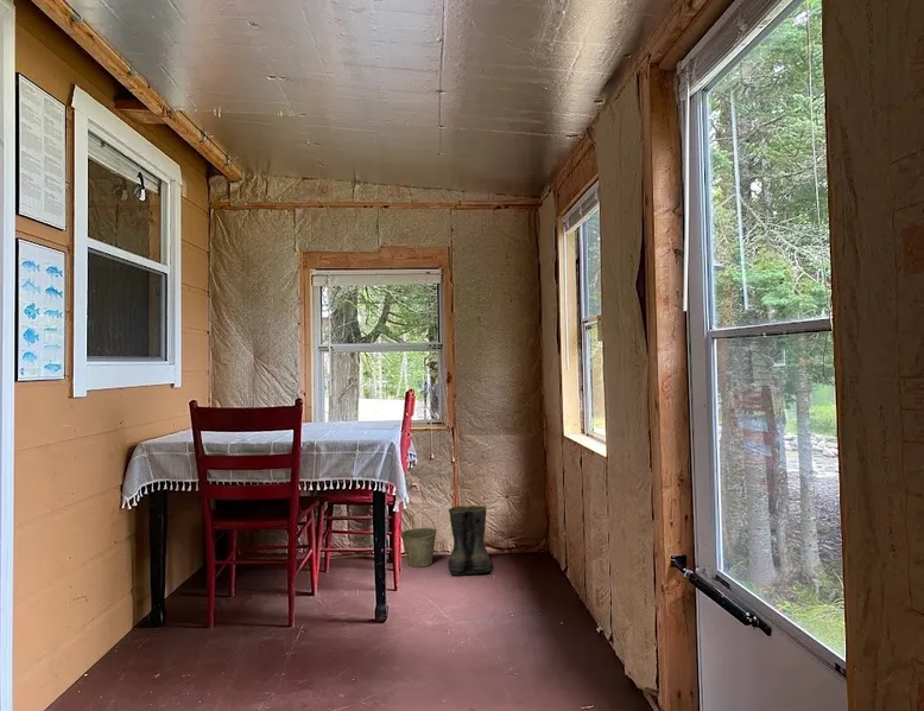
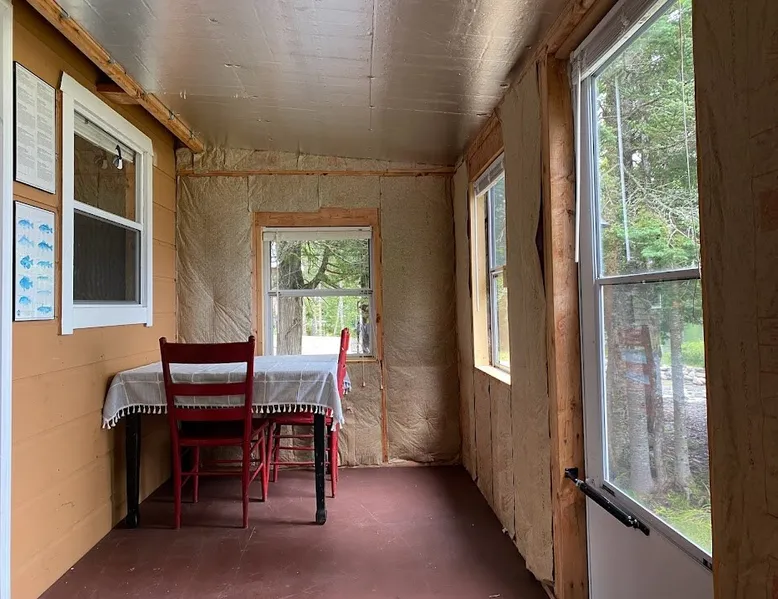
- boots (468, 538)
- bucket (419, 537)
